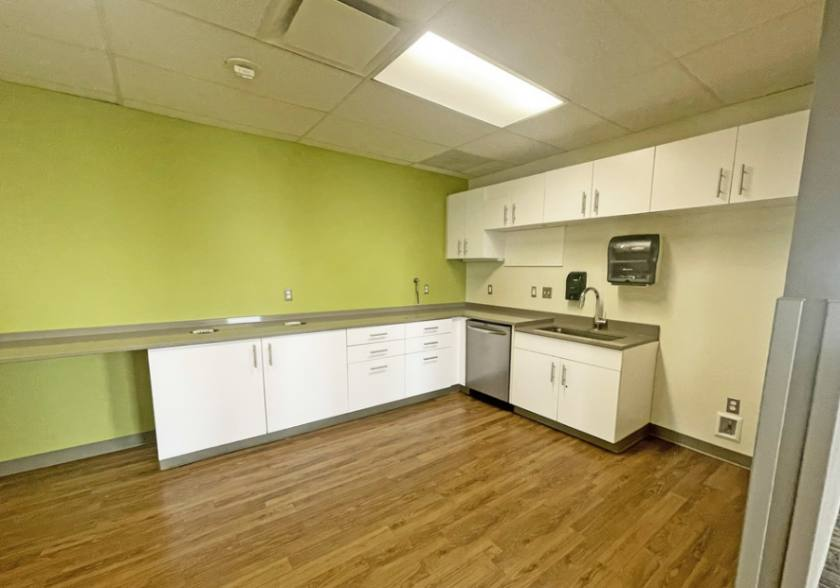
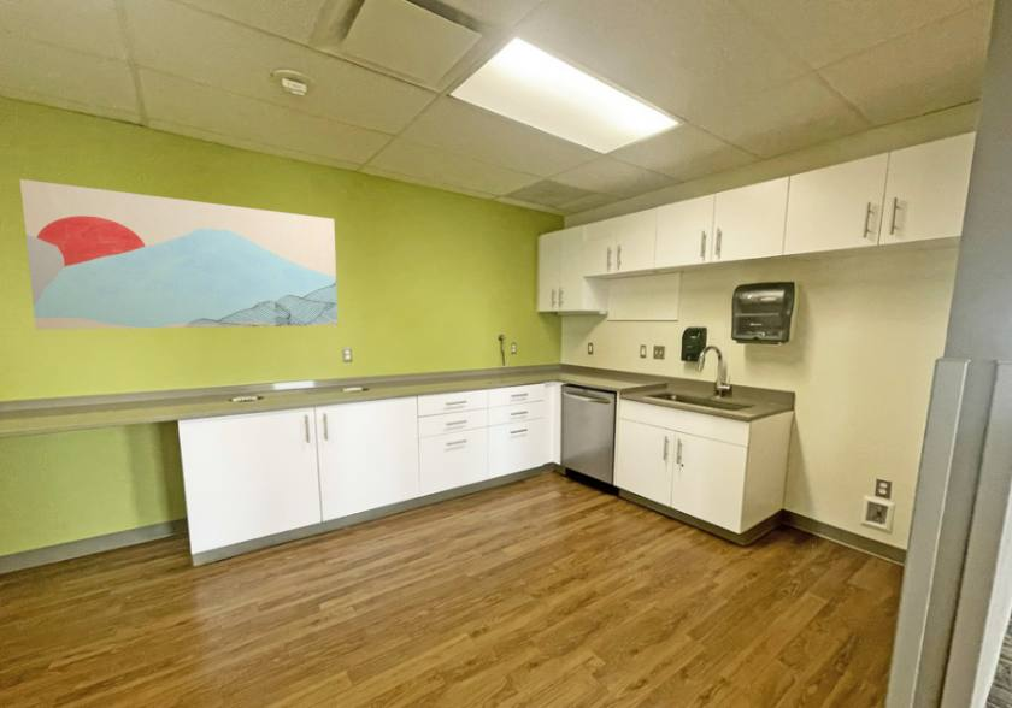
+ wall art (207, 265)
